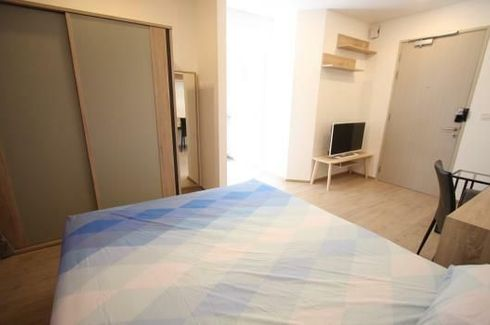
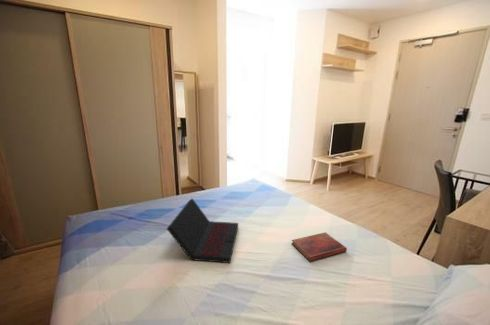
+ diary (318, 245)
+ laptop (207, 226)
